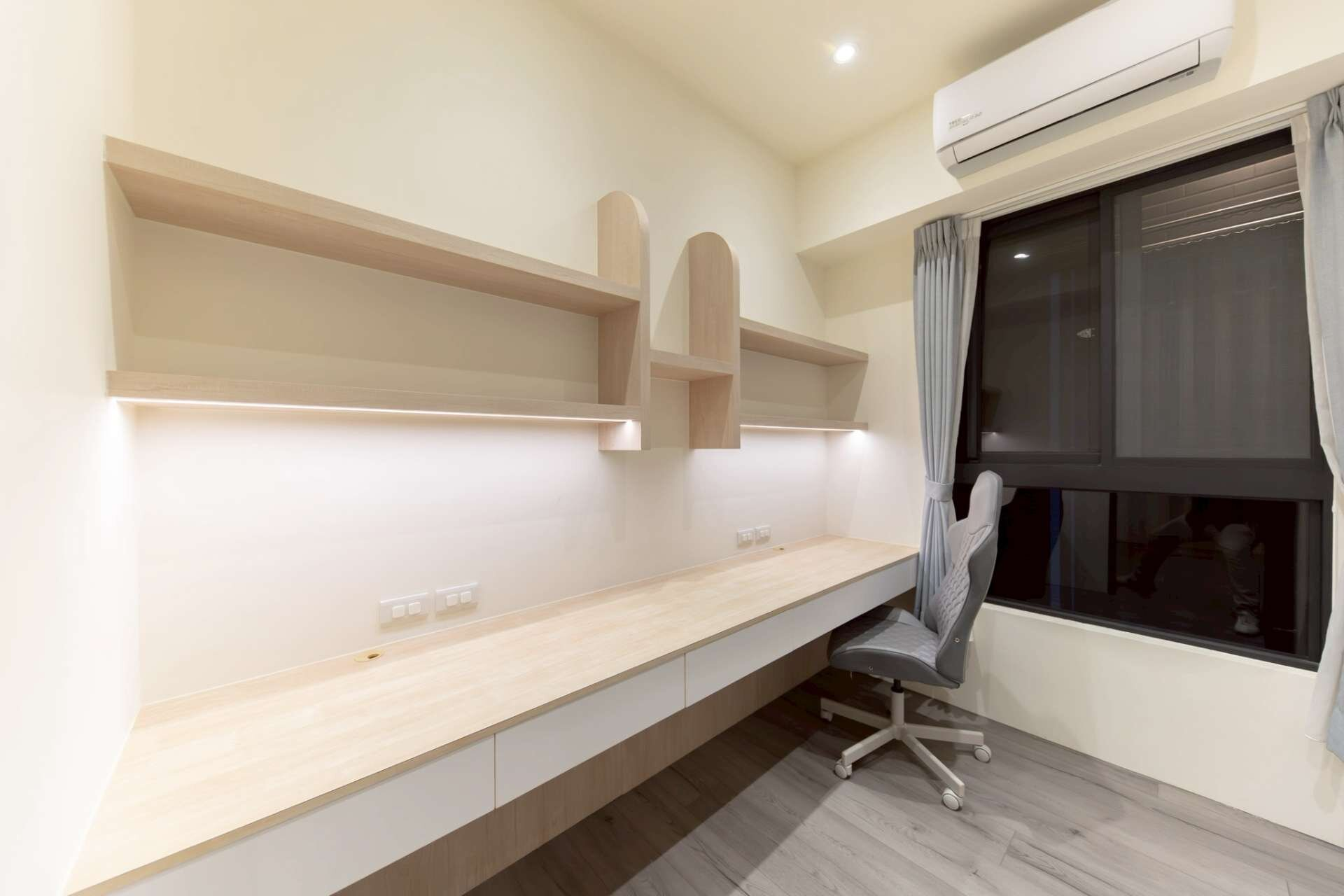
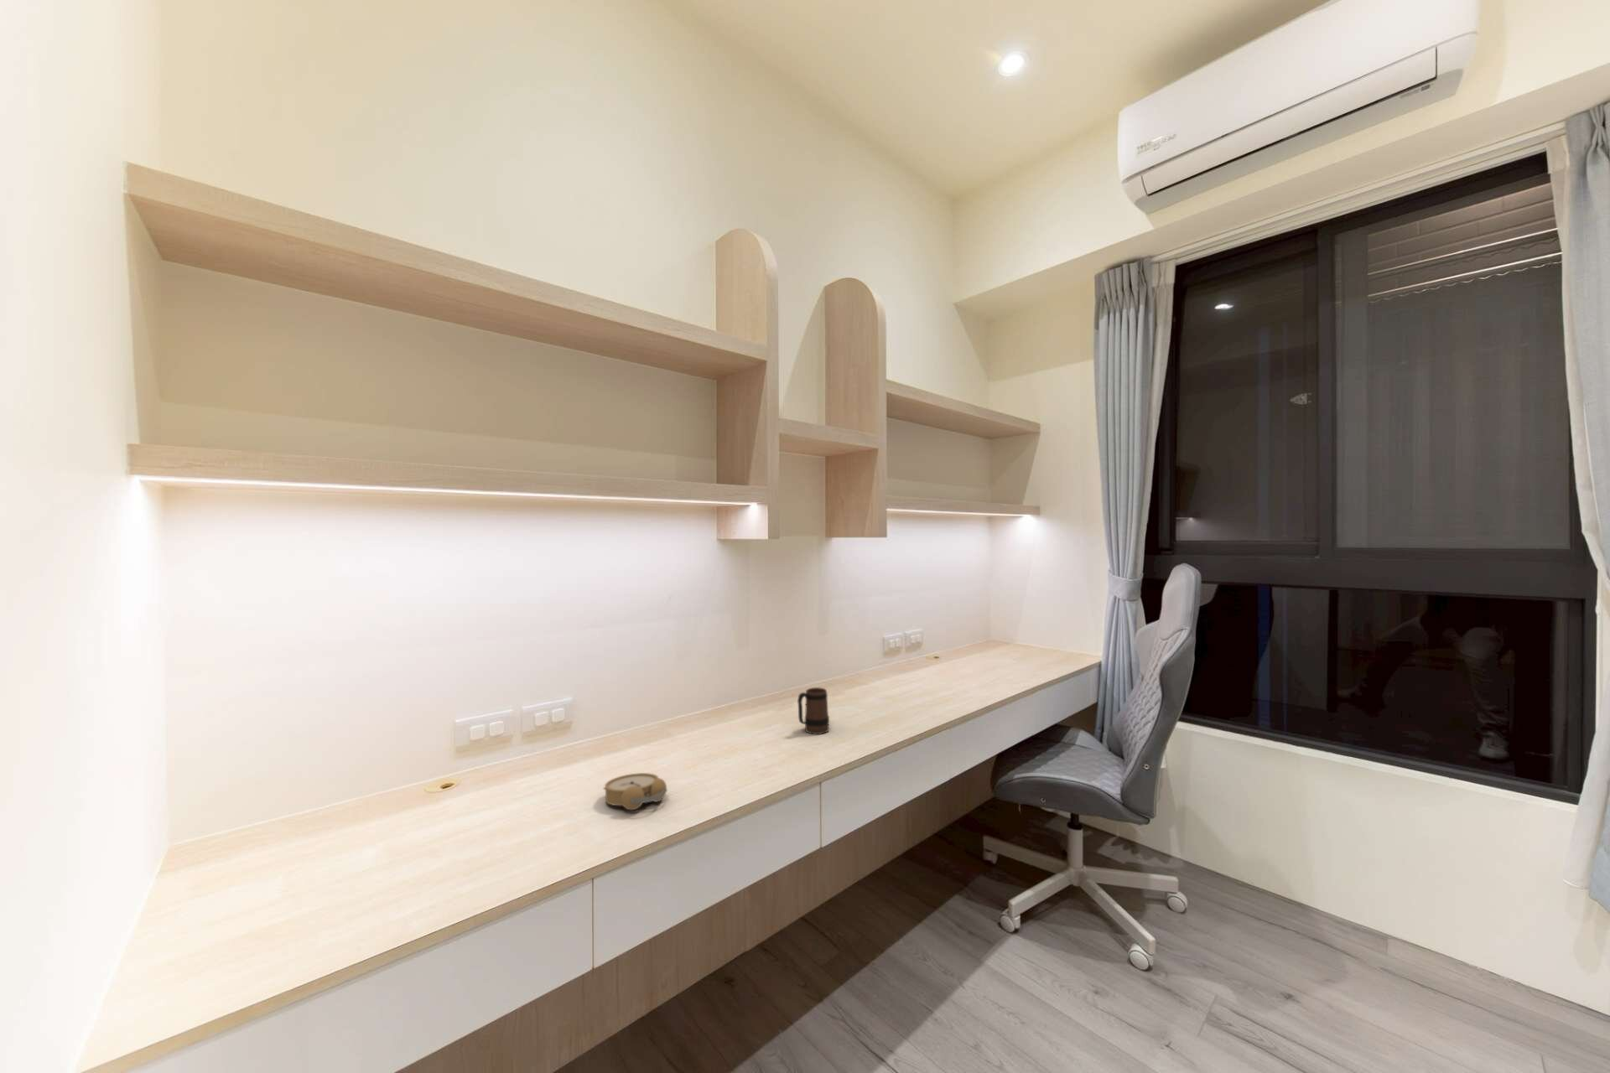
+ alarm clock (636, 789)
+ mug (812, 711)
